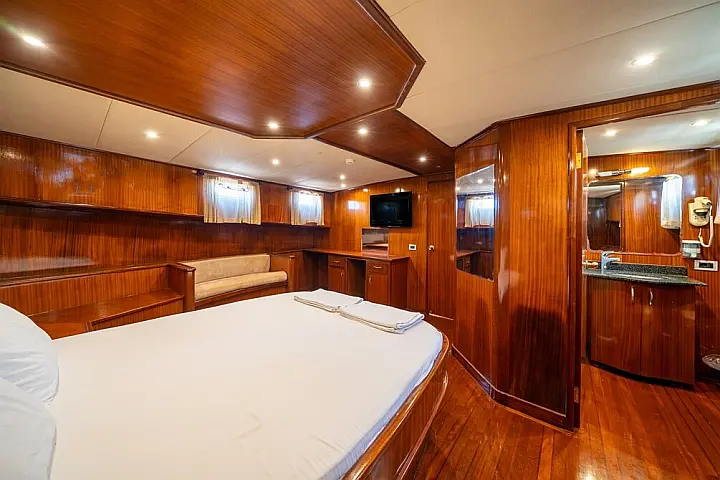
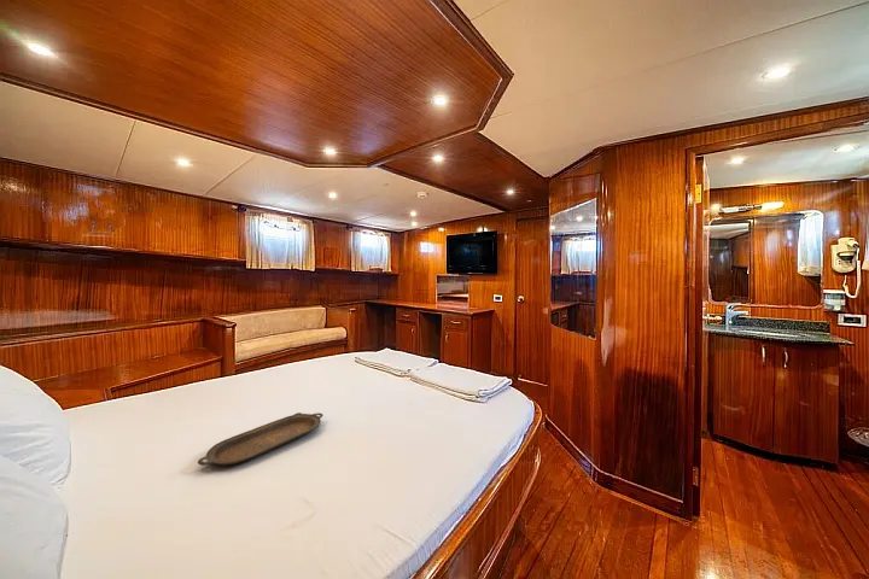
+ serving tray (269, 437)
